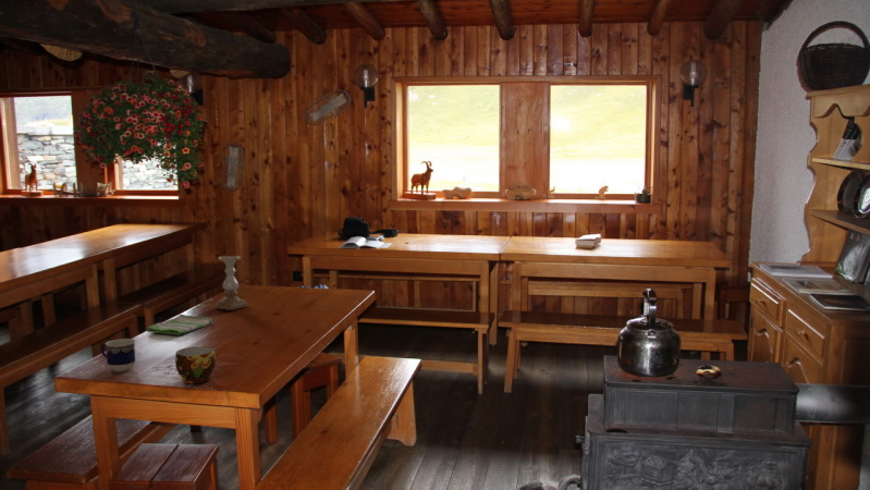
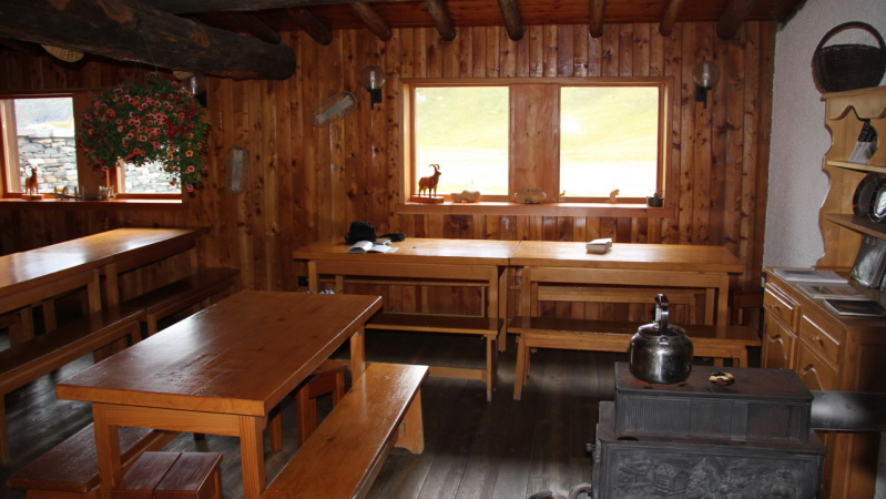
- cup (117, 355)
- candle holder (230, 282)
- dish towel (180, 323)
- cup (193, 365)
